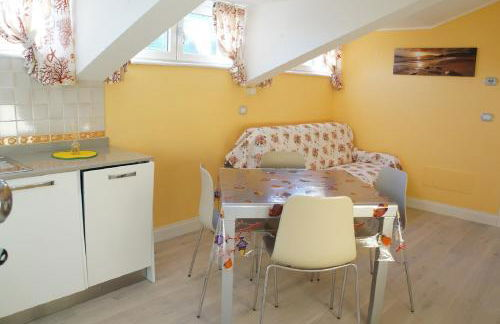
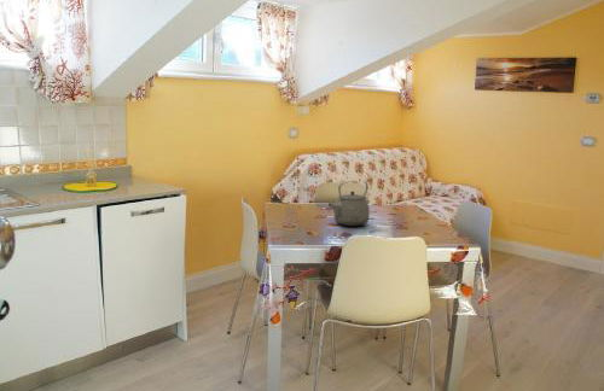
+ tea kettle (348, 203)
